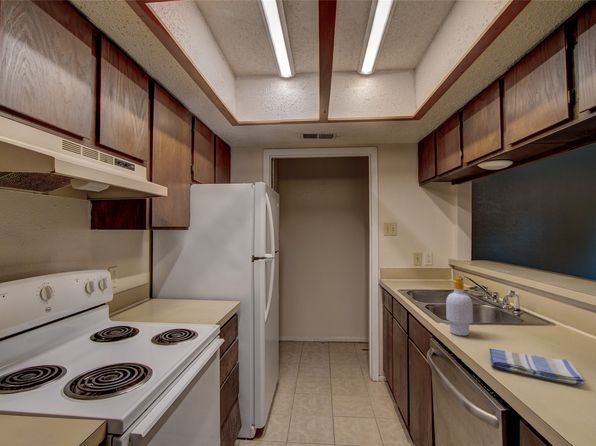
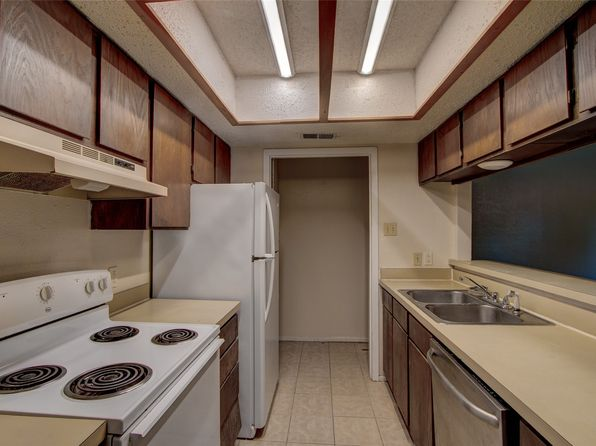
- dish towel (531, 363)
- soap bottle (459, 305)
